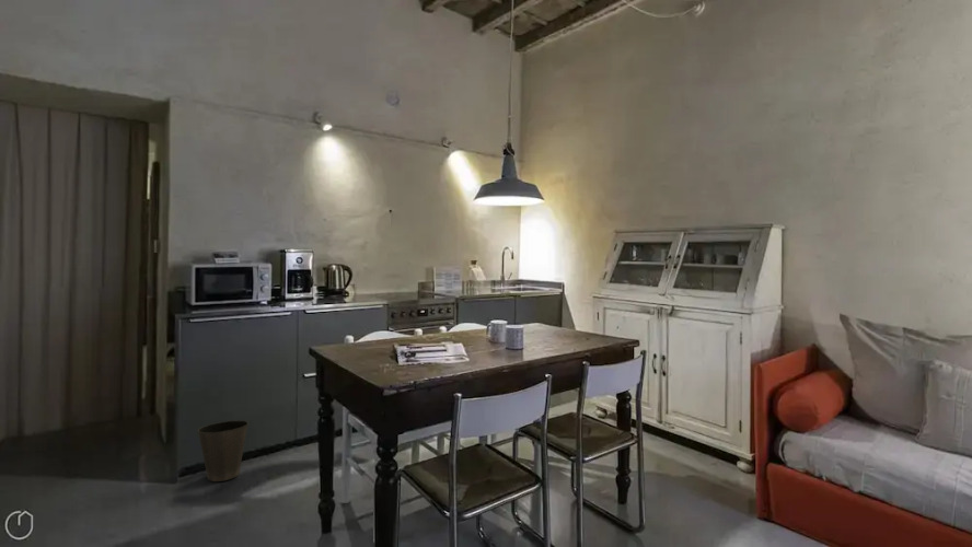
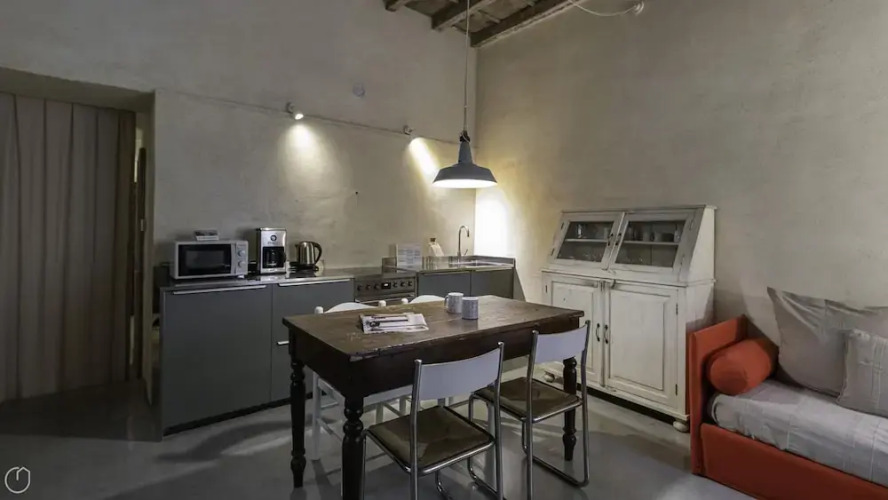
- waste basket (223, 451)
